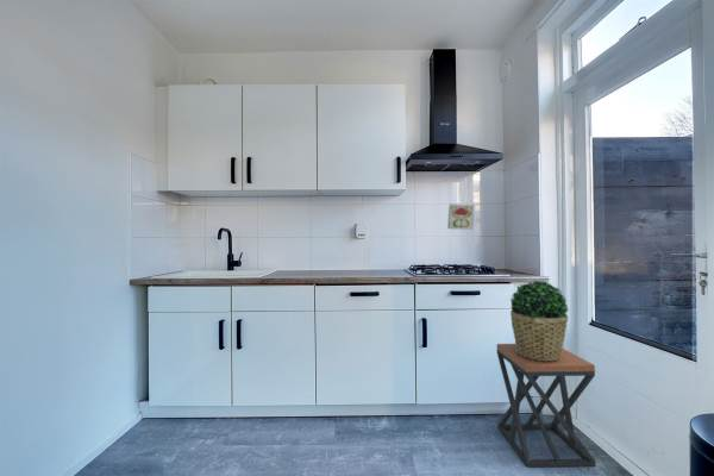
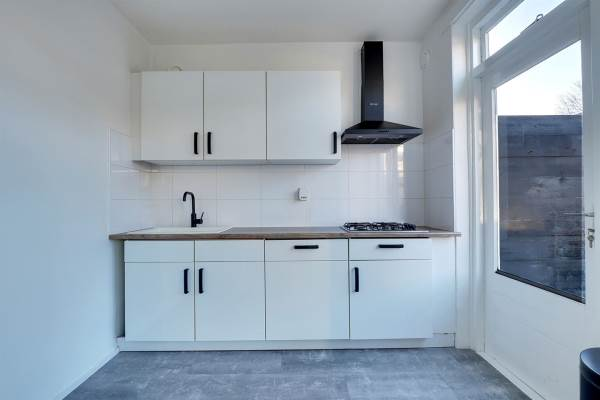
- potted plant (537, 318)
- decorative tile (461, 217)
- stool (541, 399)
